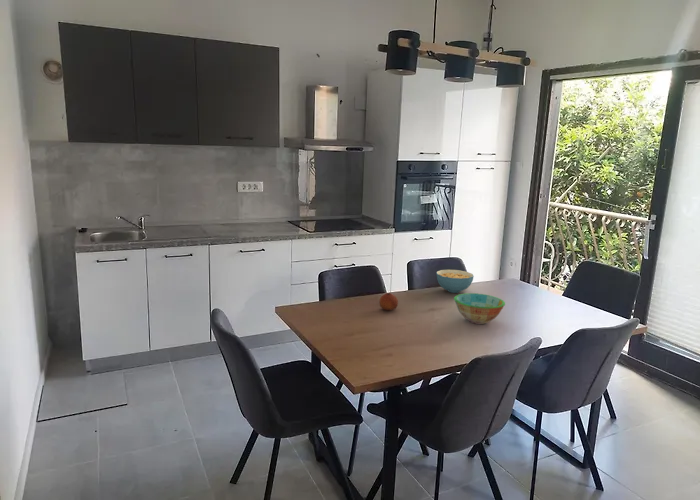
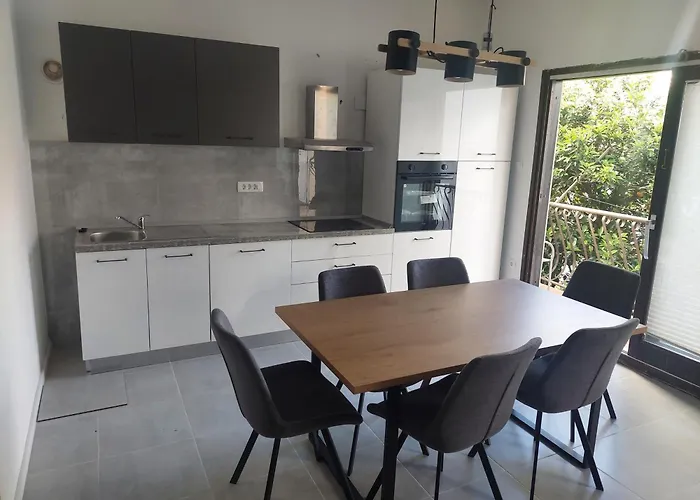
- bowl (478, 310)
- fruit (388, 301)
- cereal bowl (454, 282)
